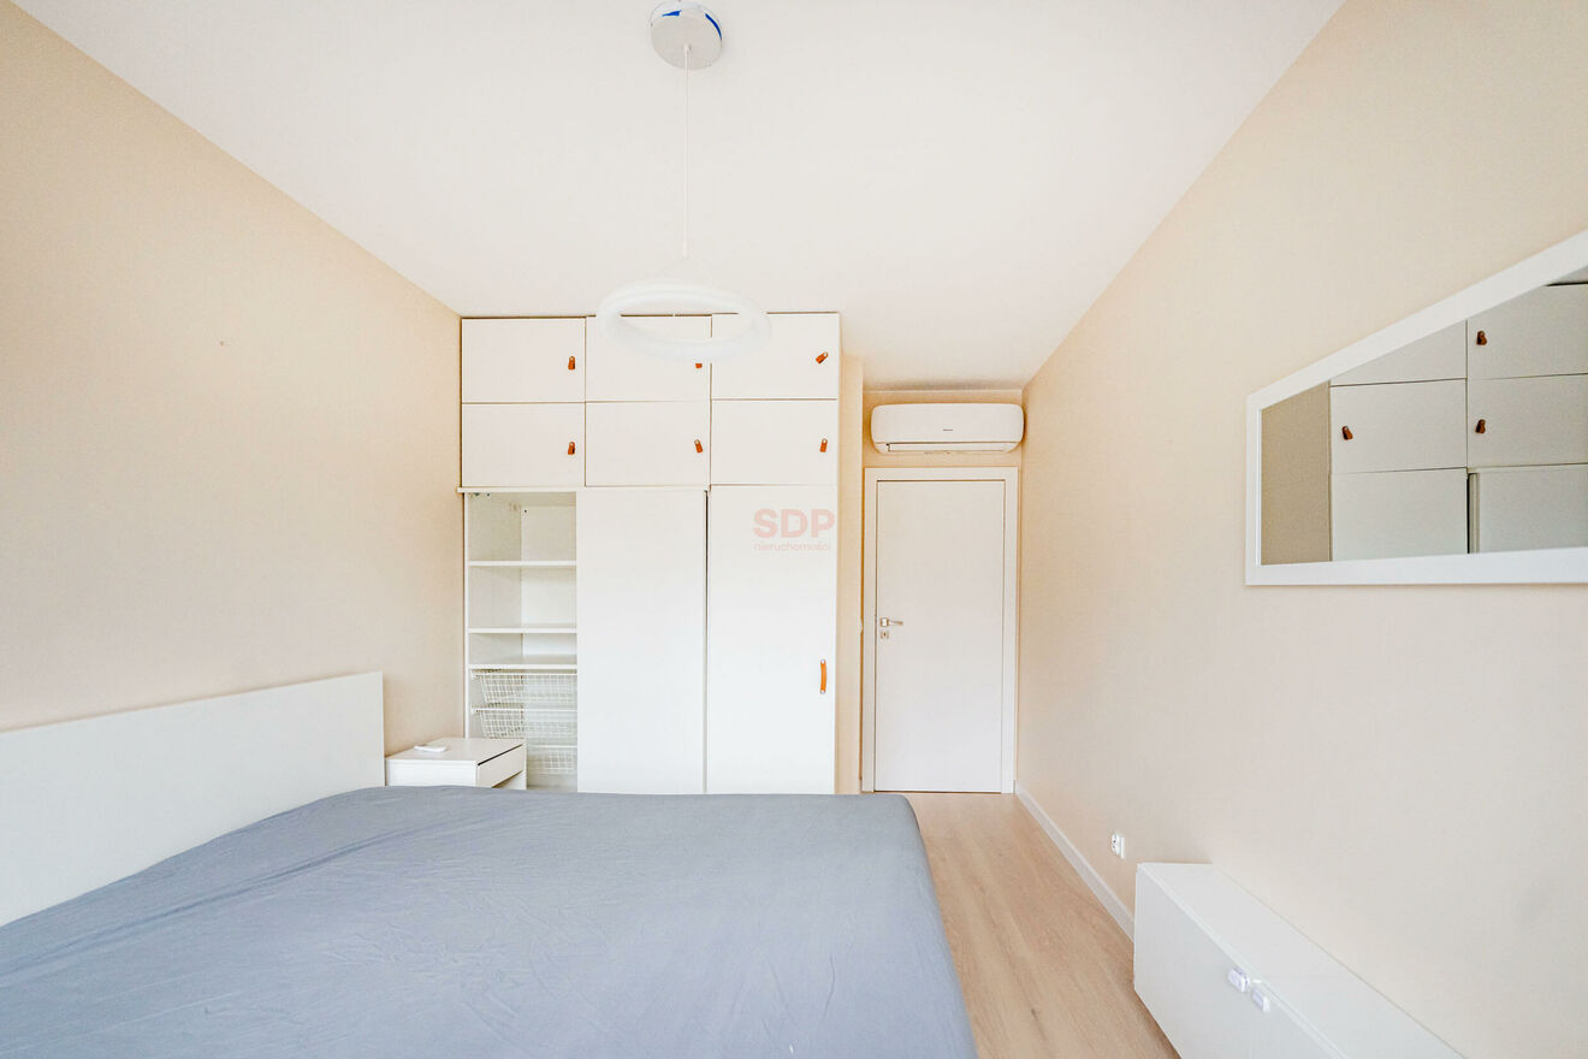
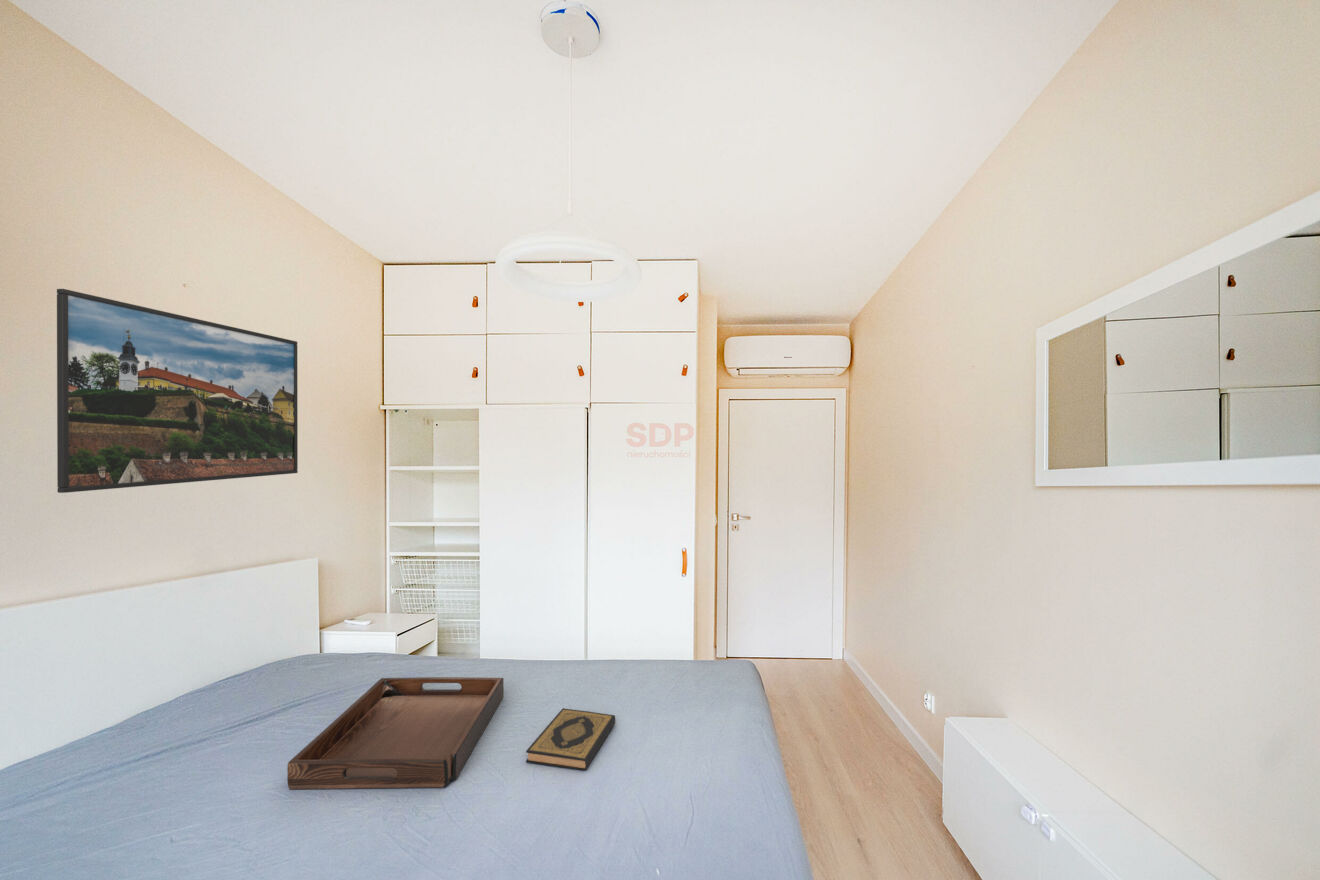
+ serving tray (411, 724)
+ hardback book (573, 737)
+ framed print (203, 400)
